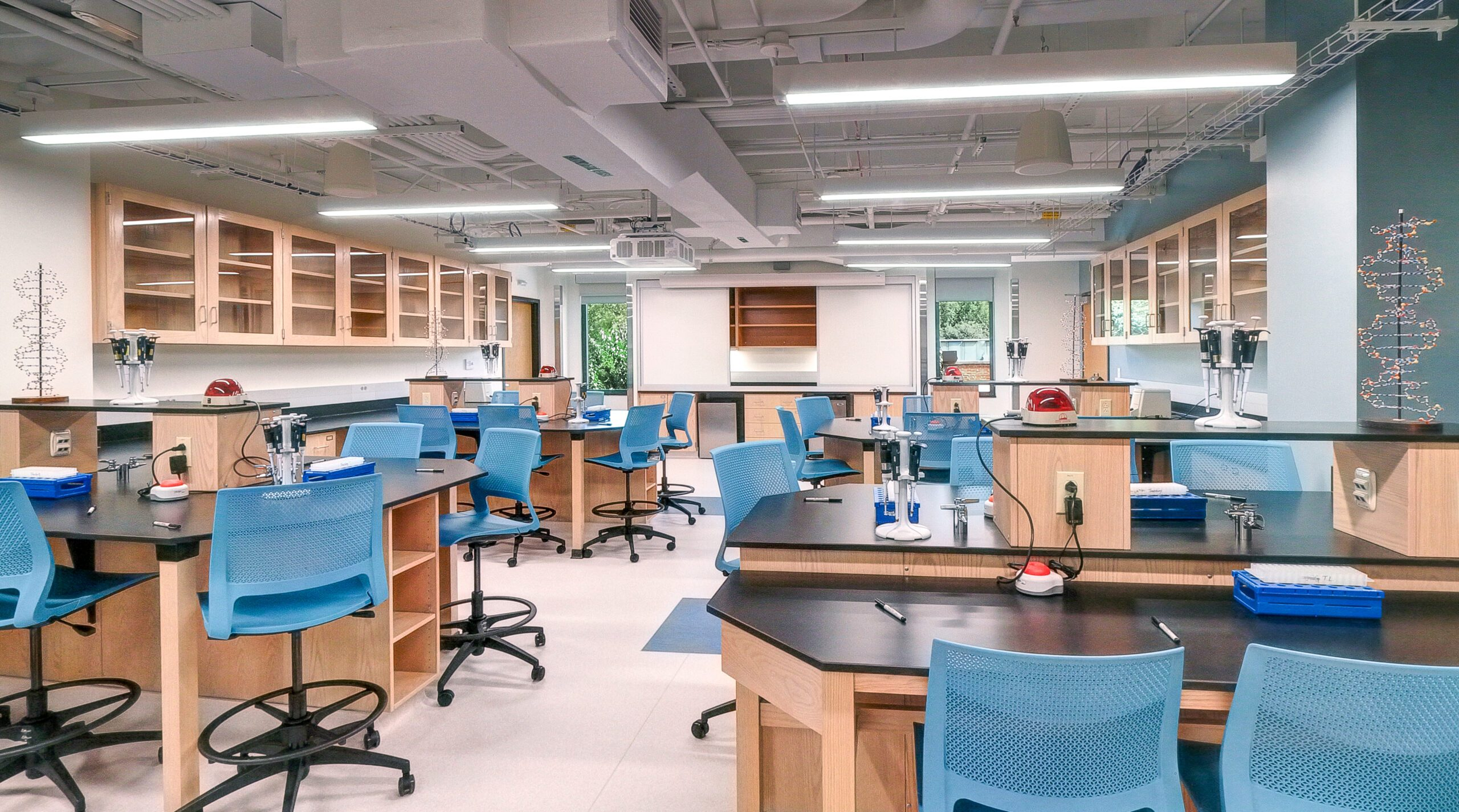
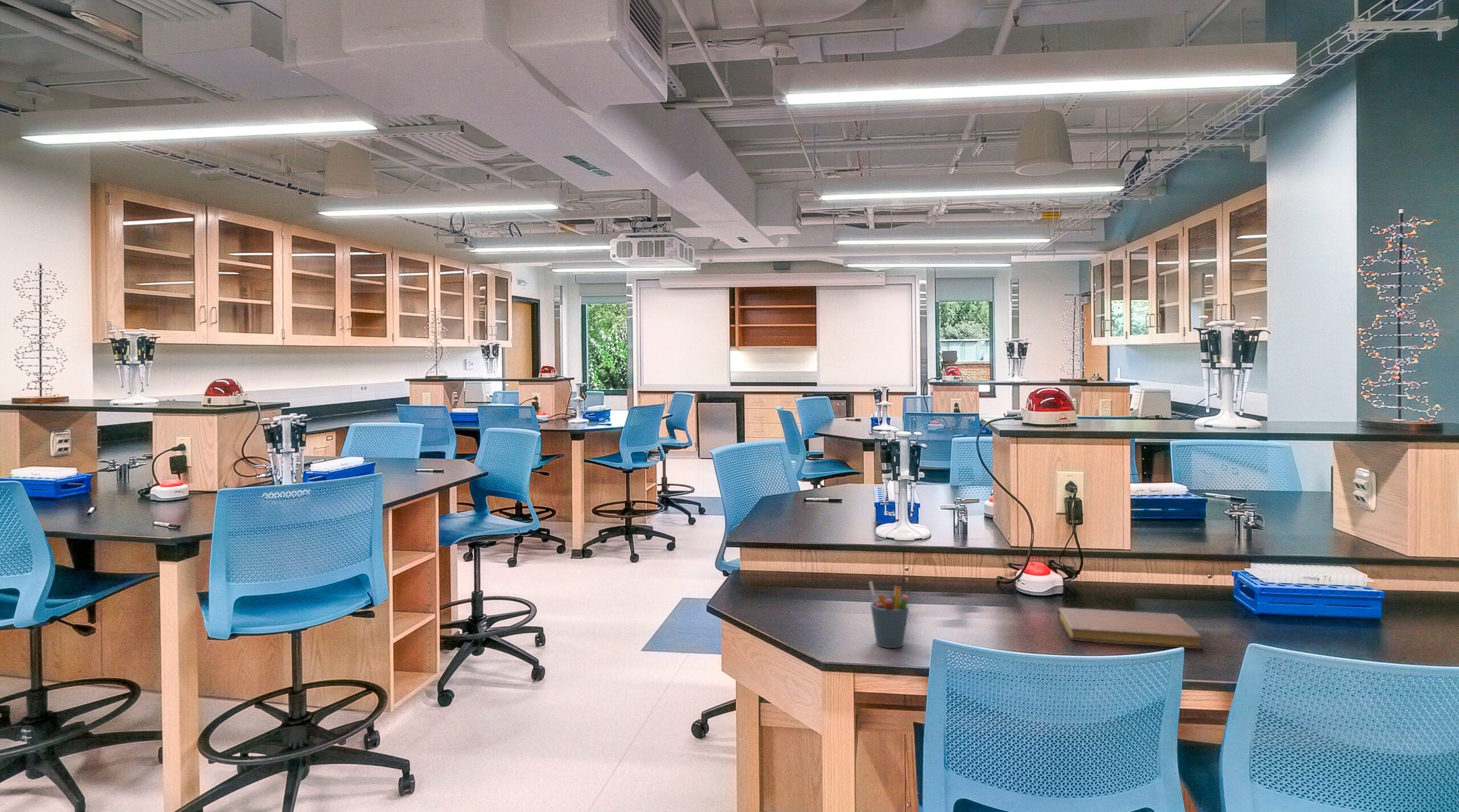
+ pen holder (890, 614)
+ notebook (1125, 626)
